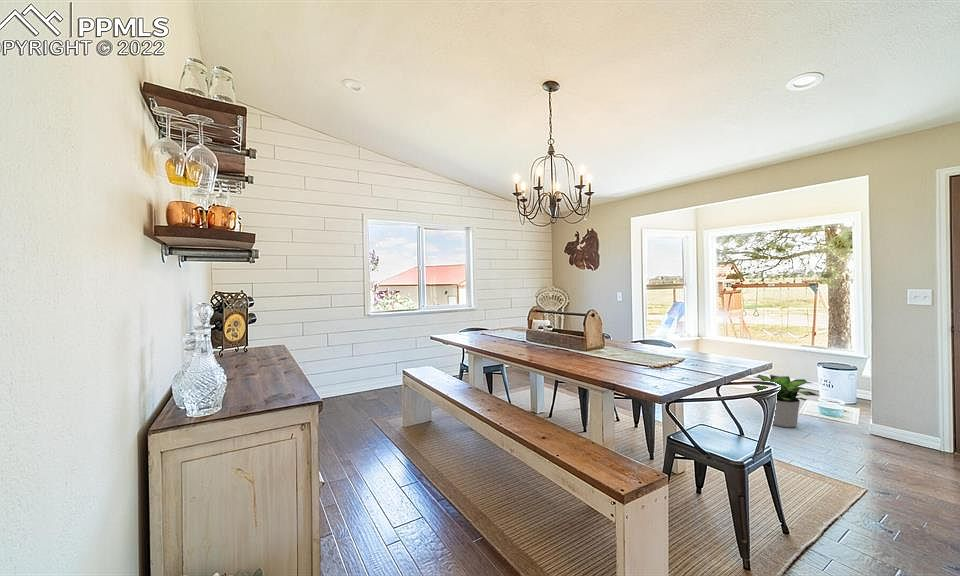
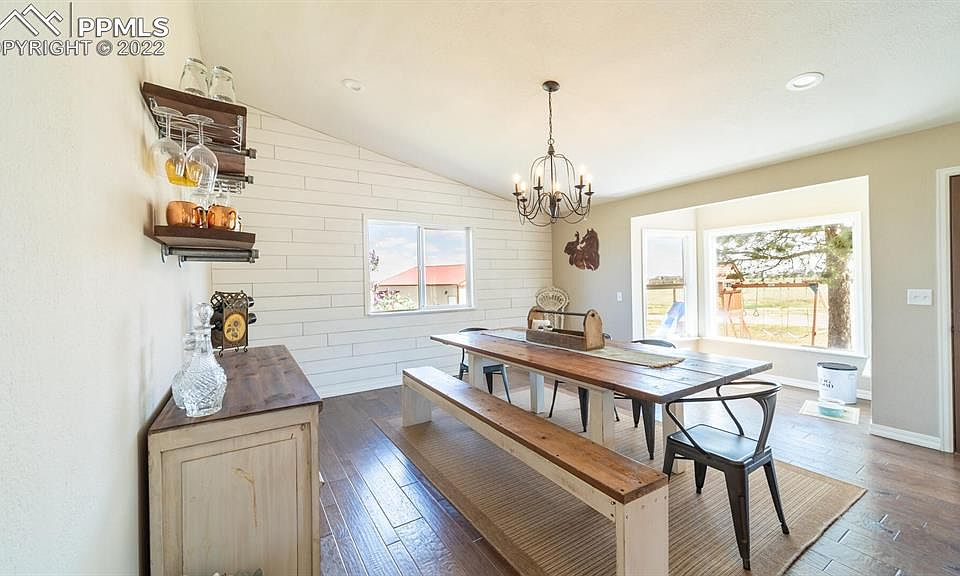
- potted plant (786, 402)
